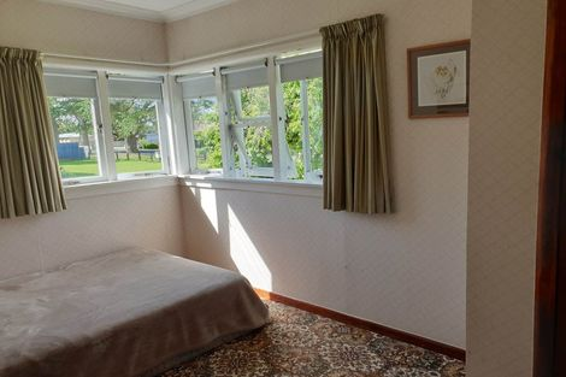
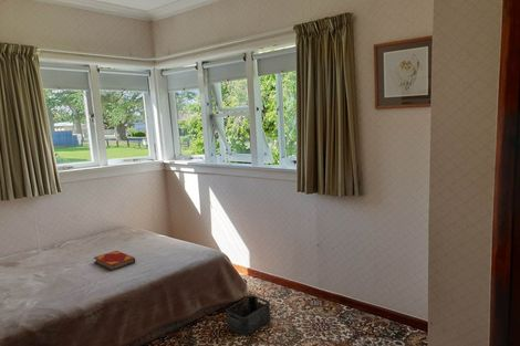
+ hardback book (114, 260)
+ storage bin (248, 314)
